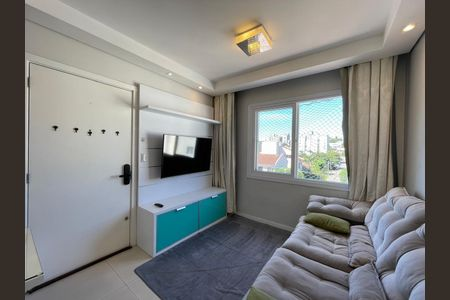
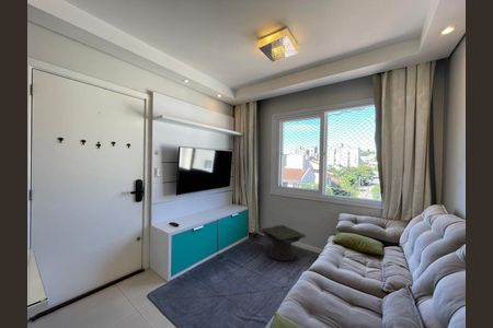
+ side table (282, 243)
